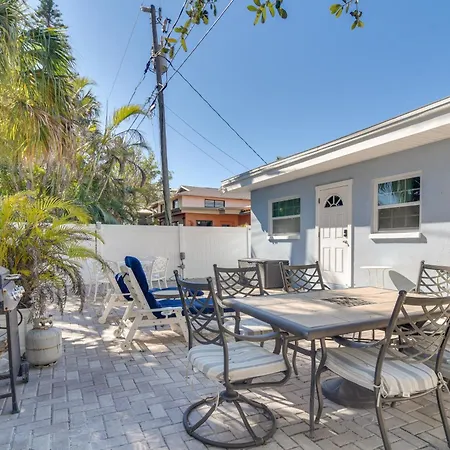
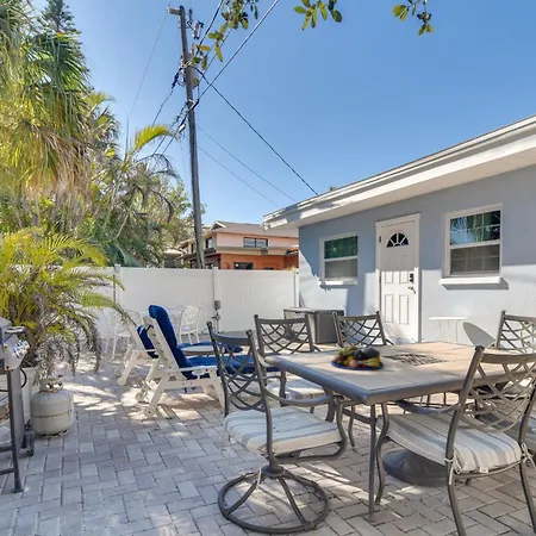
+ fruit bowl (356, 355)
